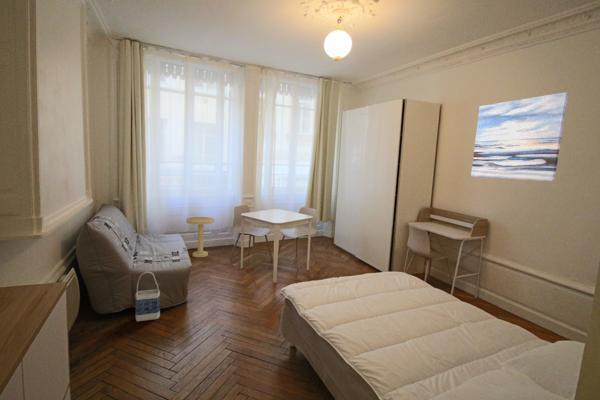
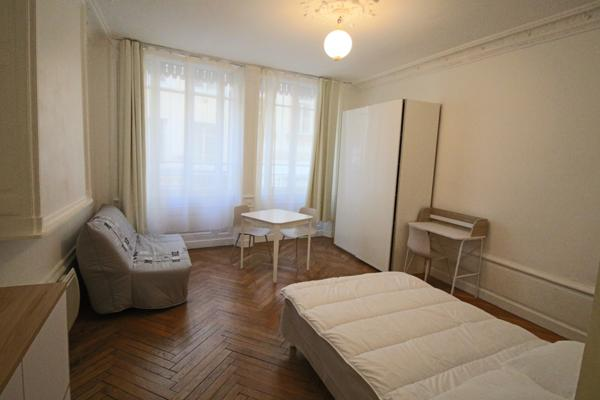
- bag (147, 294)
- wall art (513, 140)
- side table (200, 237)
